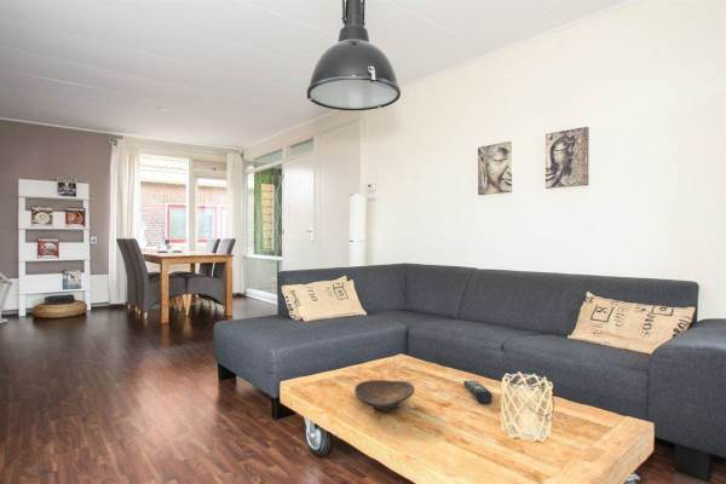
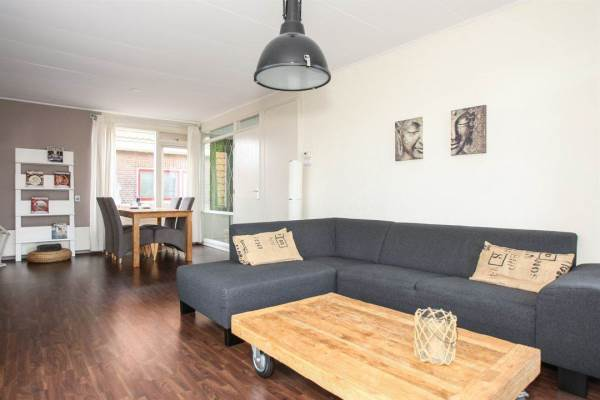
- remote control (477, 390)
- decorative bowl (384, 396)
